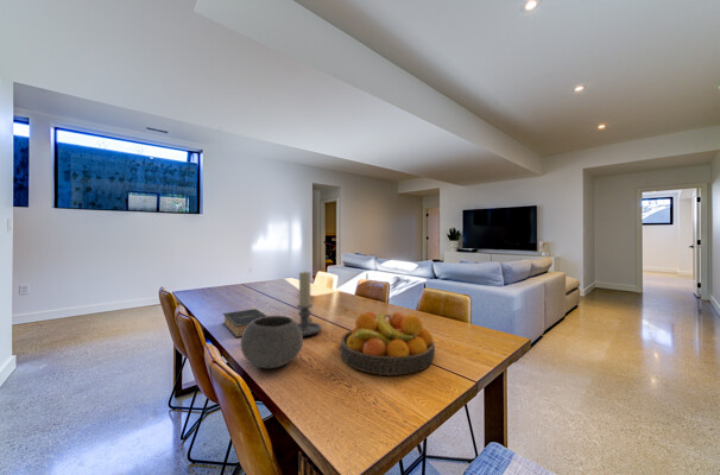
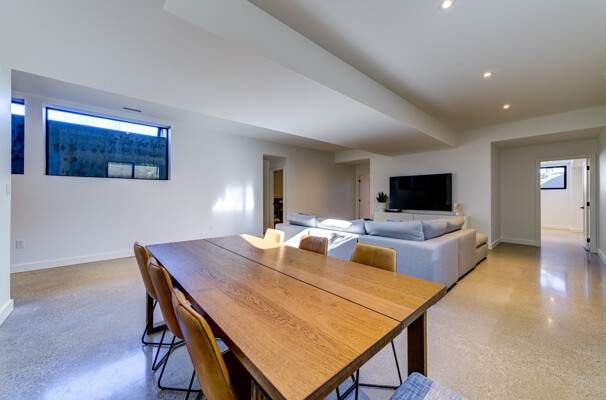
- bowl (272, 341)
- candle holder (305, 300)
- book (247, 321)
- fruit bowl (386, 332)
